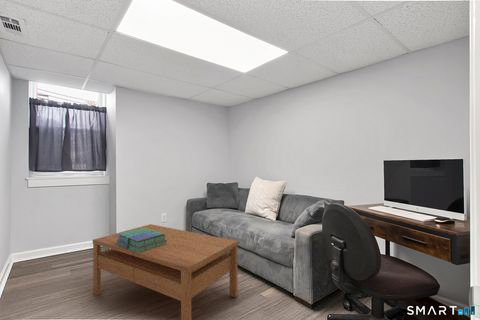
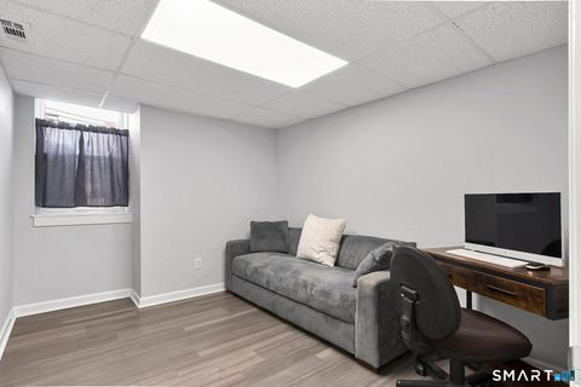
- stack of books (141, 238)
- coffee table (164, 267)
